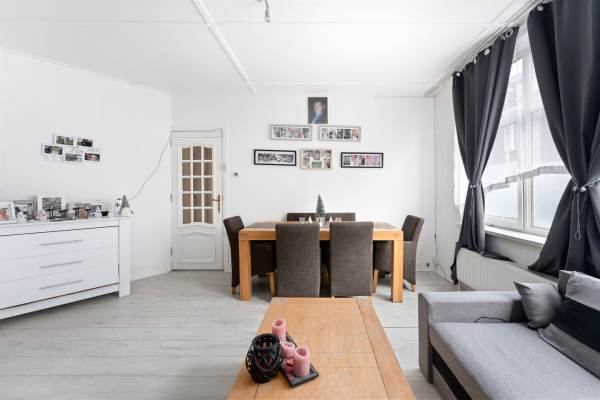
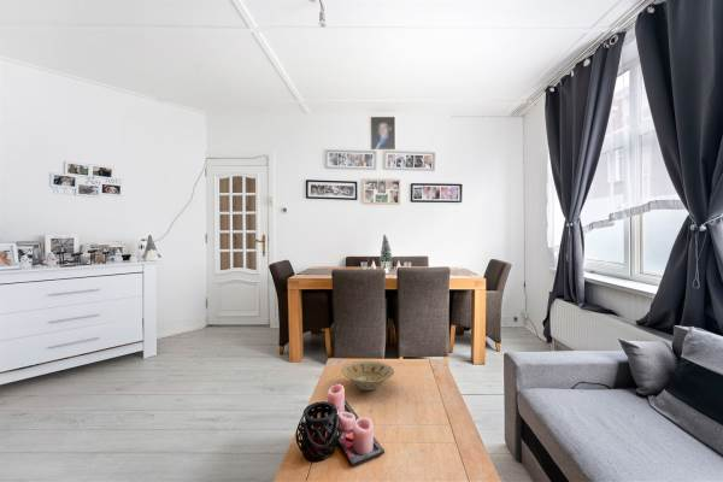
+ bowl (368, 377)
